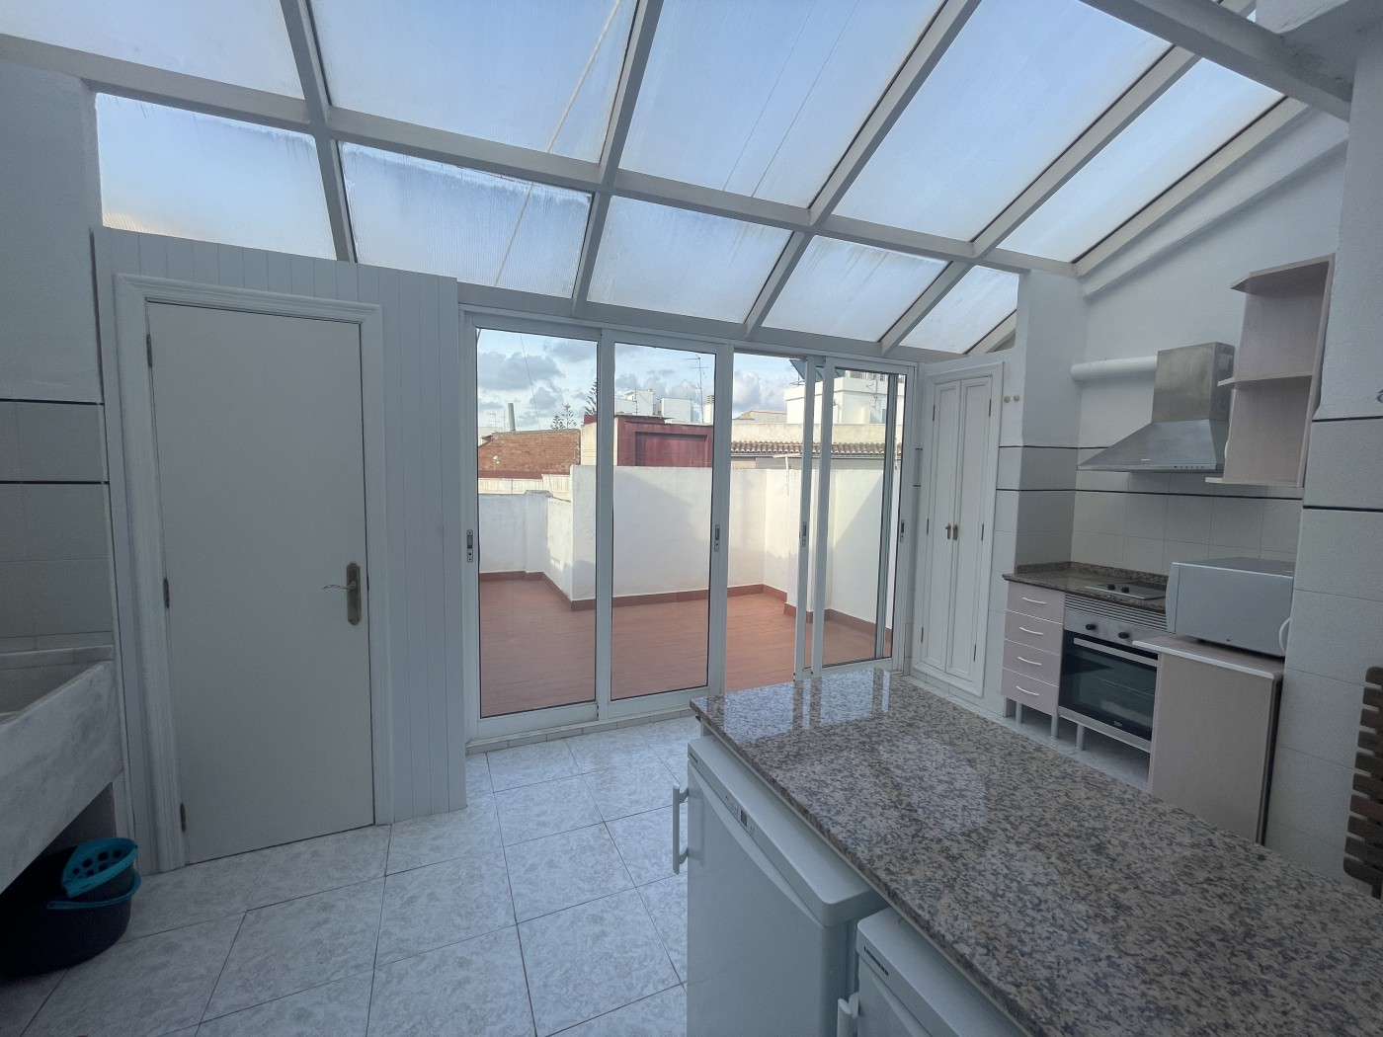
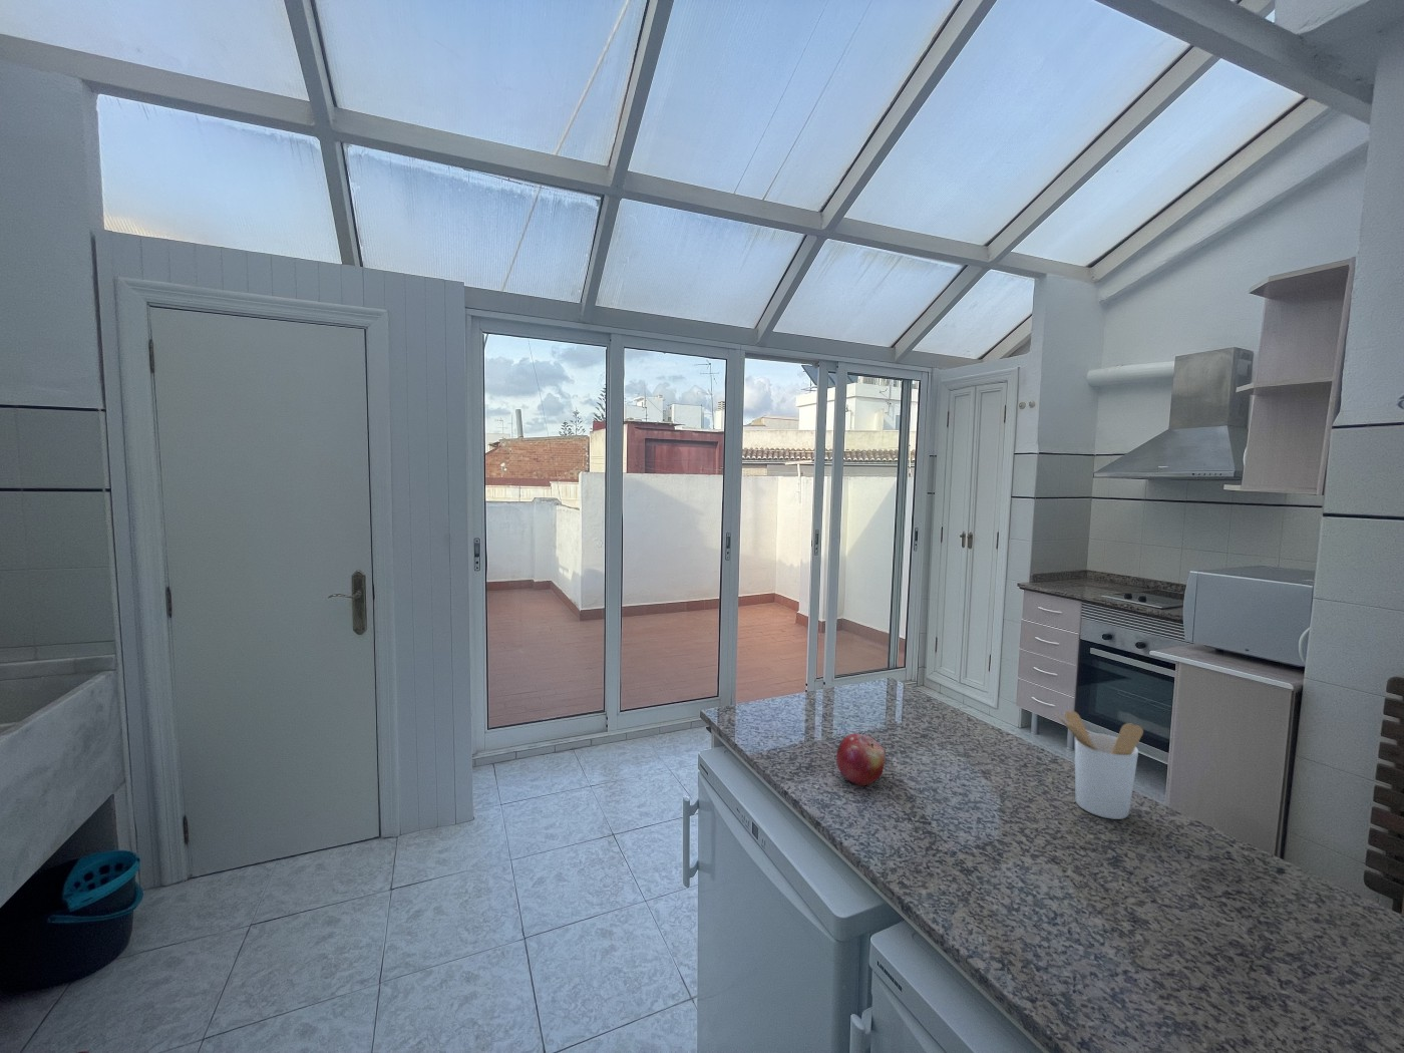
+ utensil holder (1092, 760)
+ fruit (861, 757)
